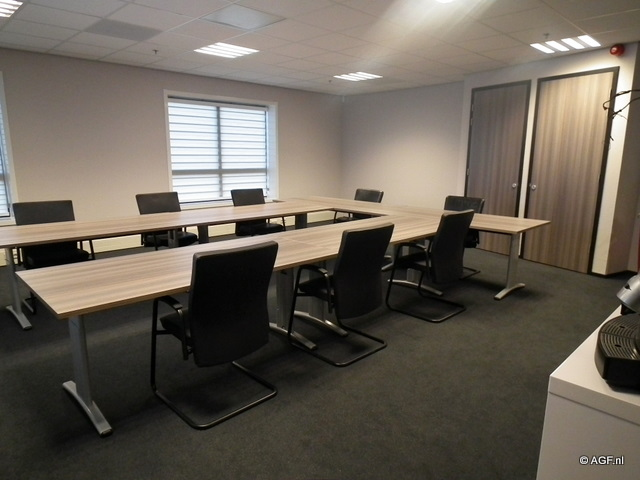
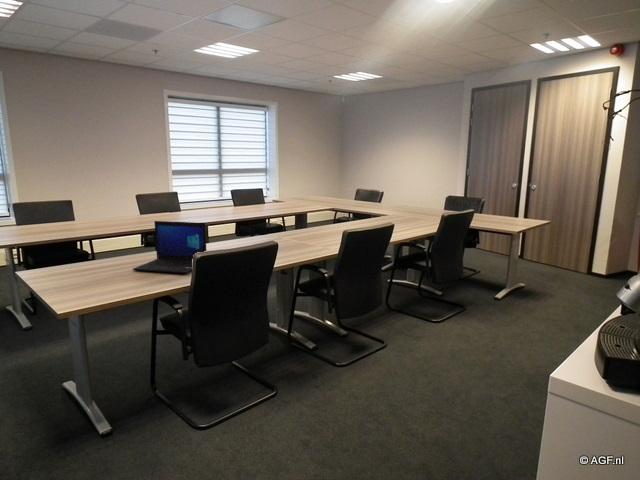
+ laptop (170, 246)
